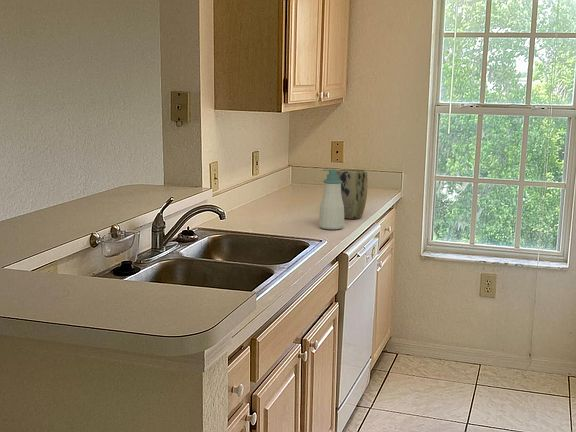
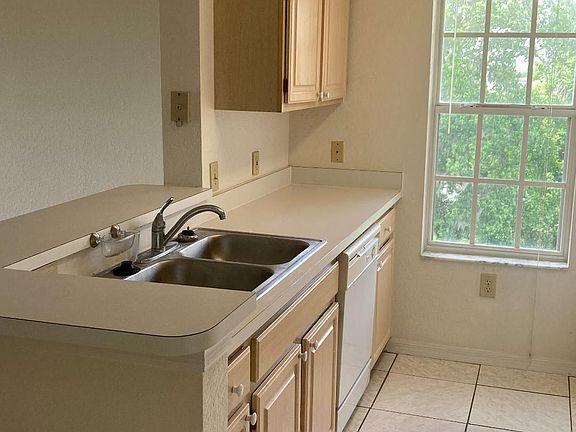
- soap bottle (332, 198)
- plant pot (351, 193)
